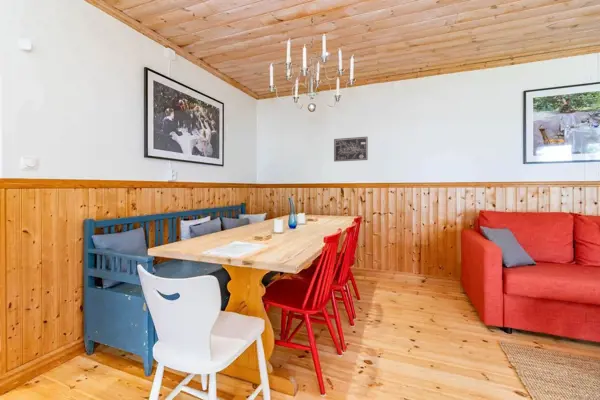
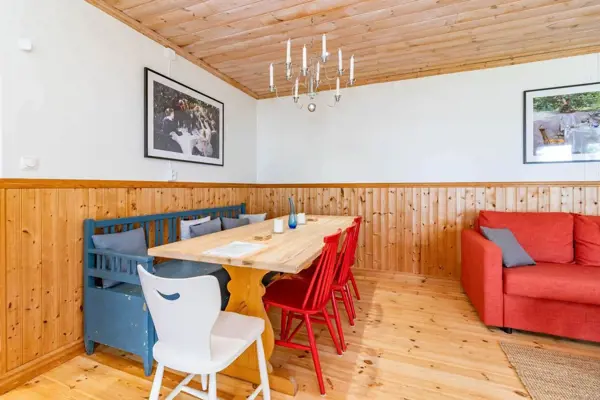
- wall art (350, 149)
